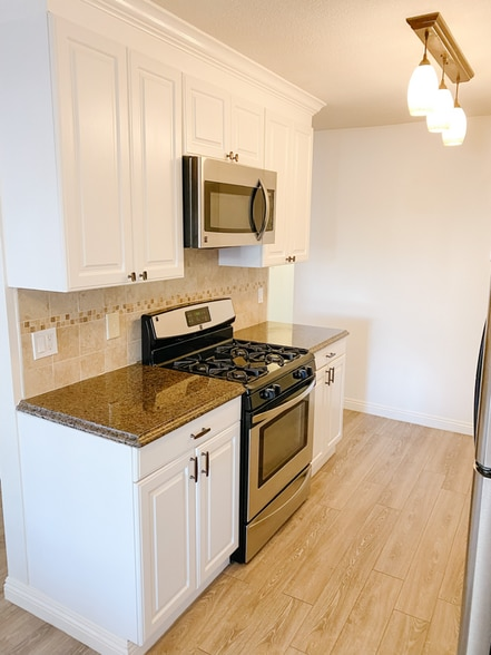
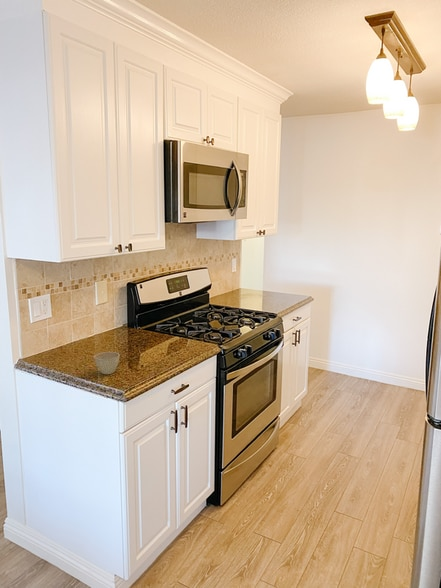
+ flower pot (107, 363)
